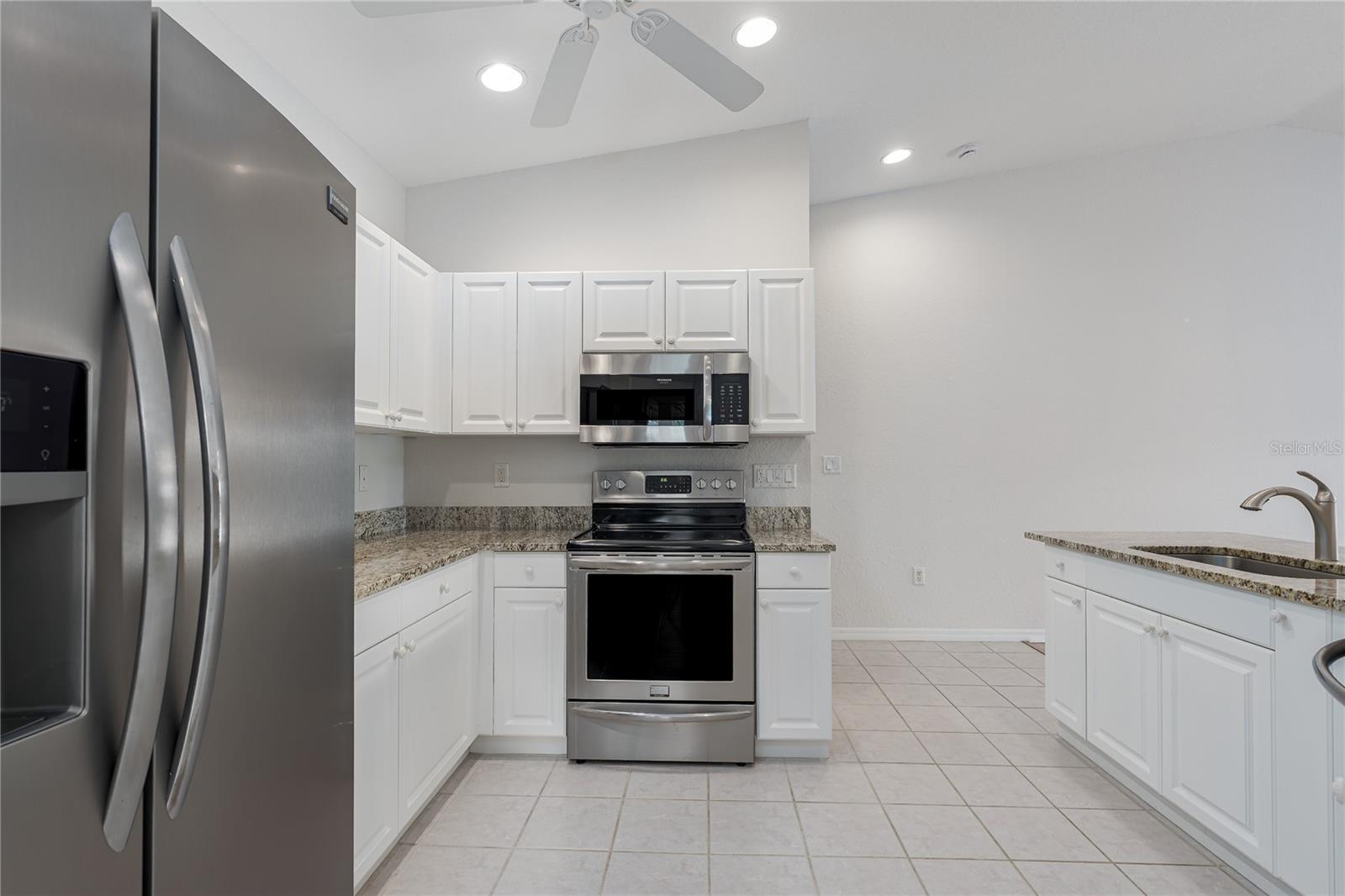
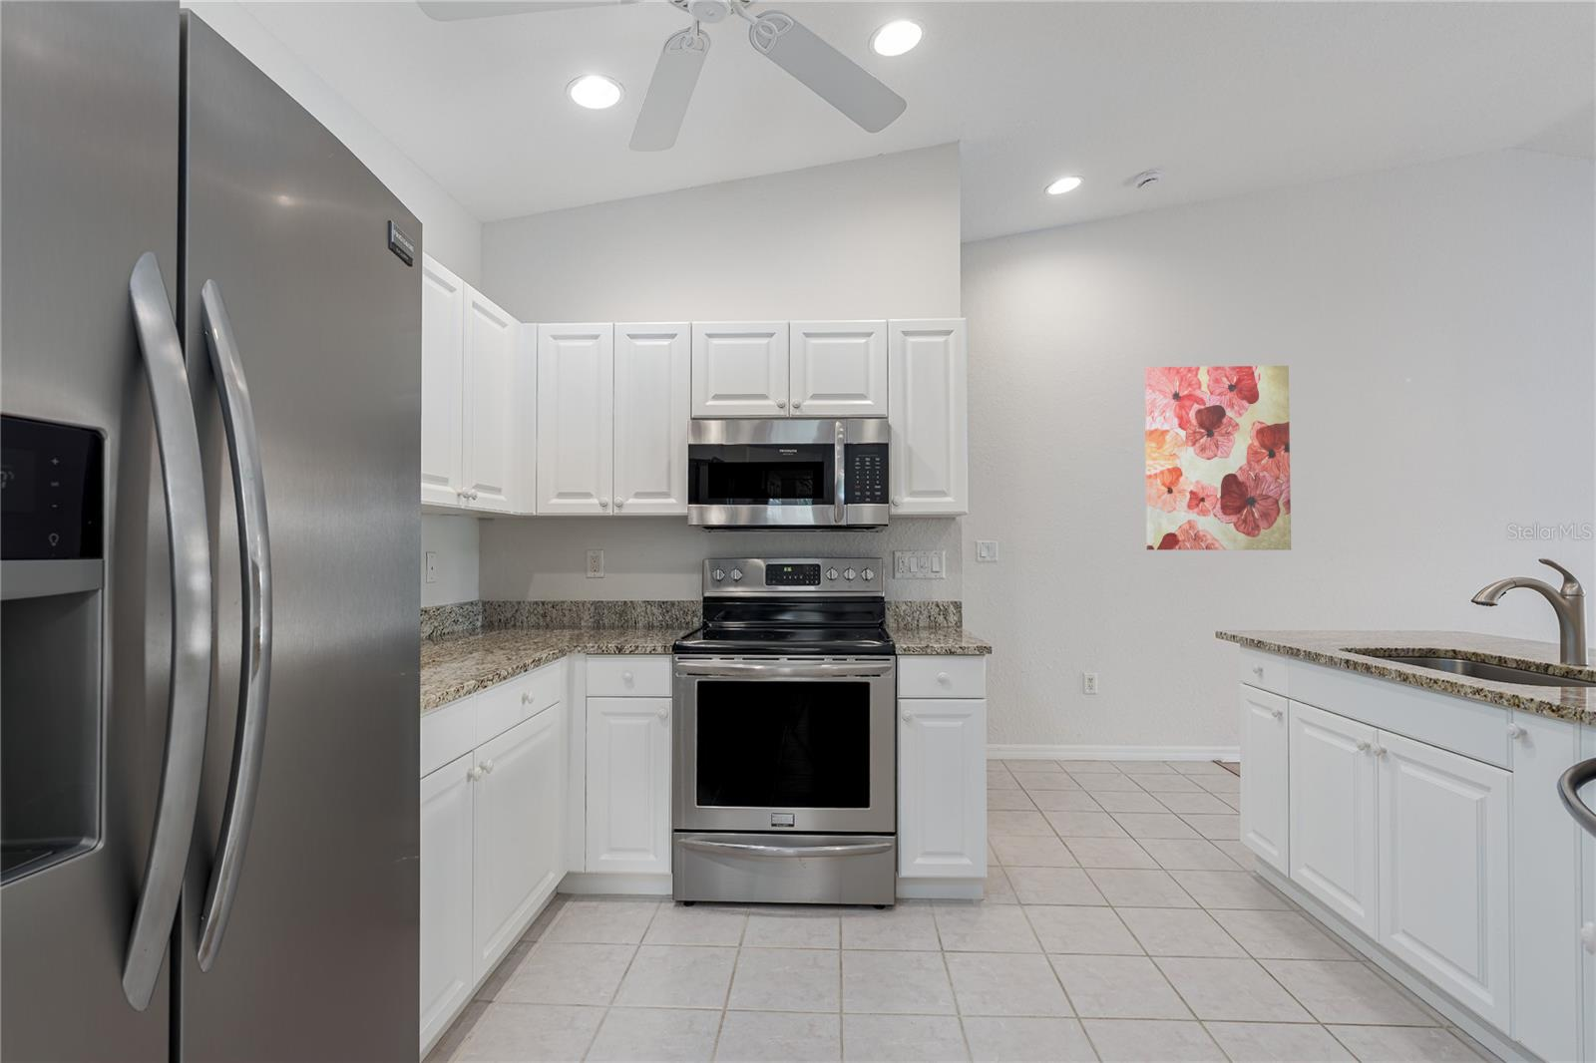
+ wall art (1217, 458)
